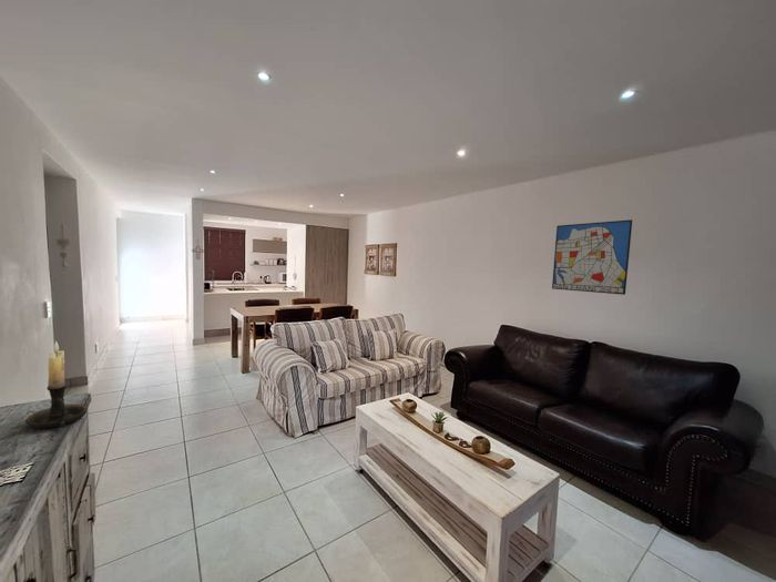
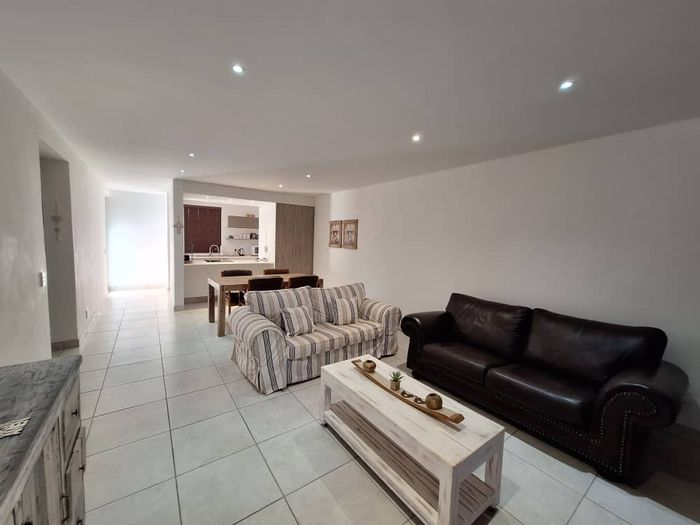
- wall art (588, 257)
- candle holder (58, 381)
